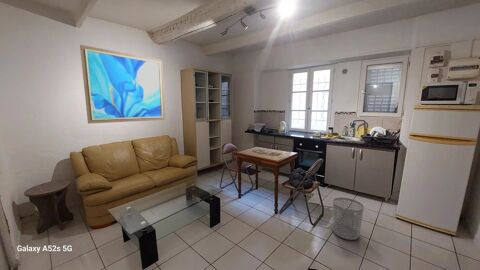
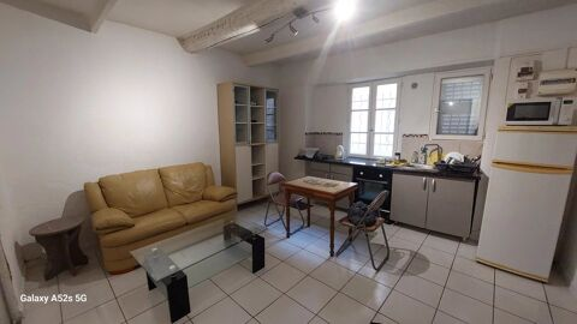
- wall art (129, 88)
- waste bin (346, 218)
